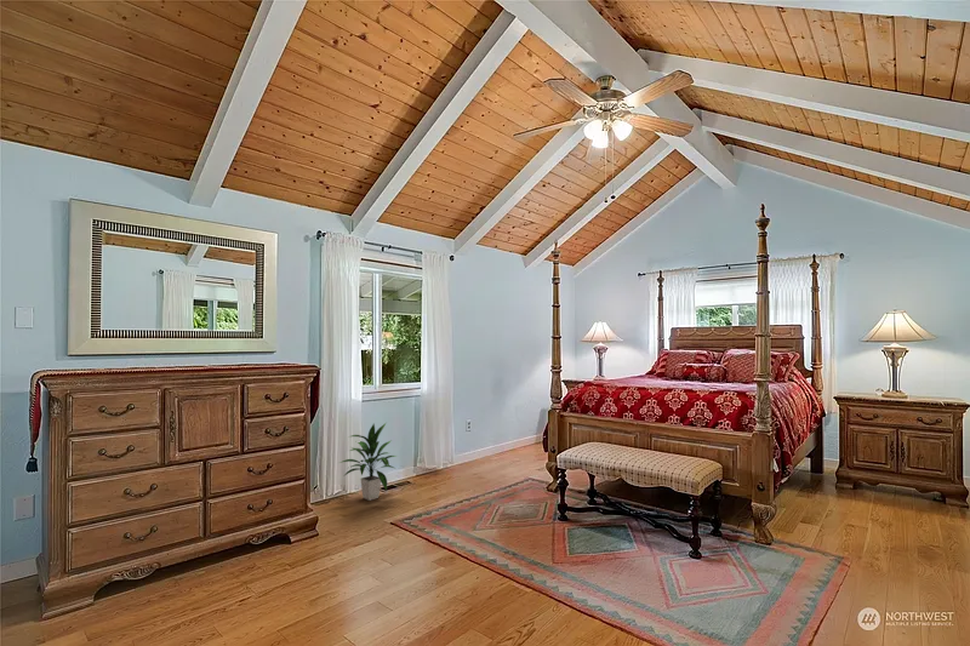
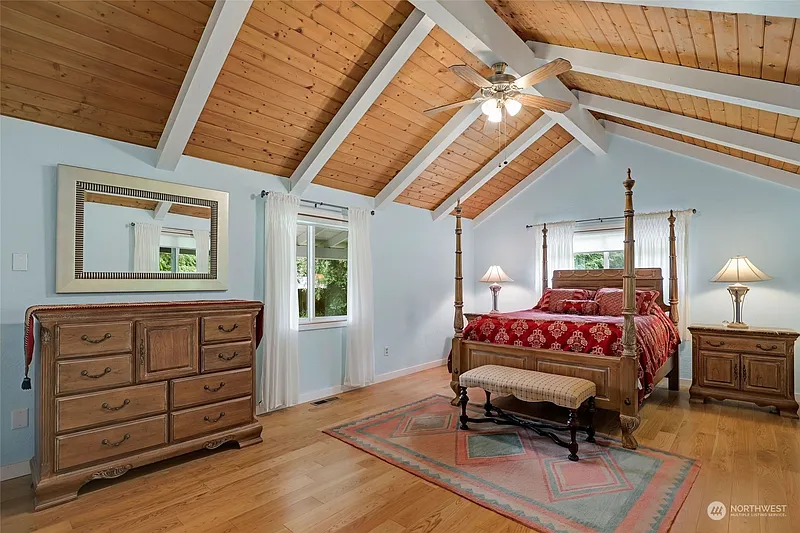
- indoor plant (371, 461)
